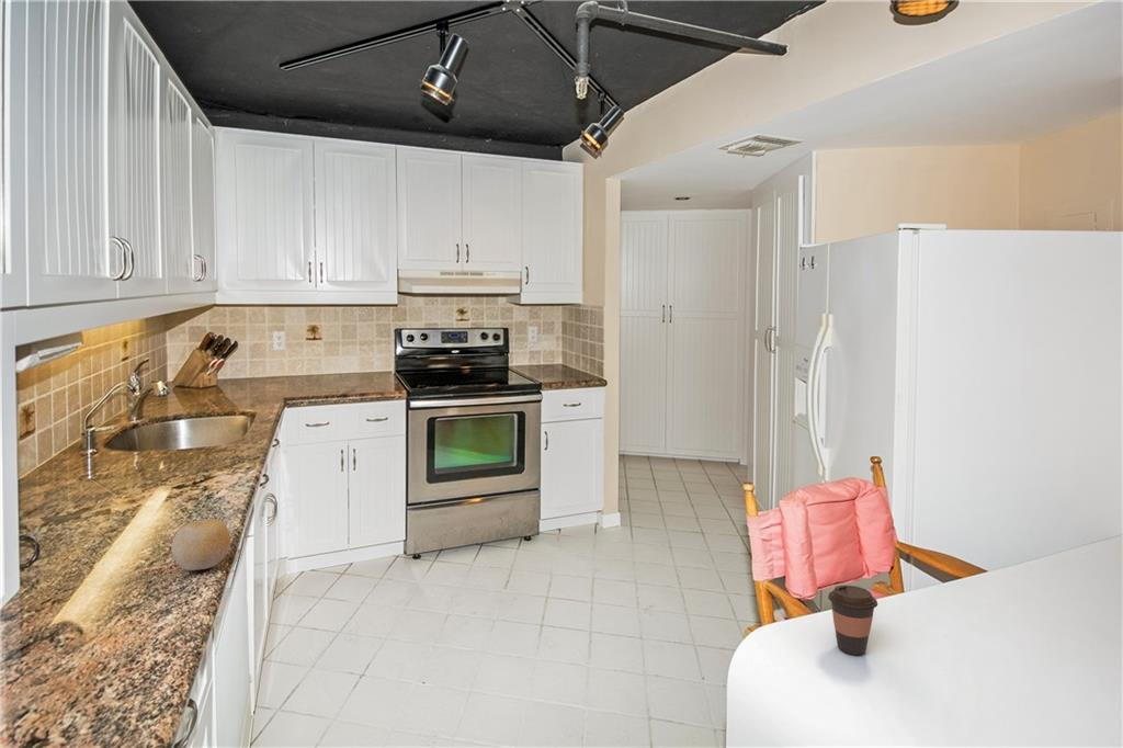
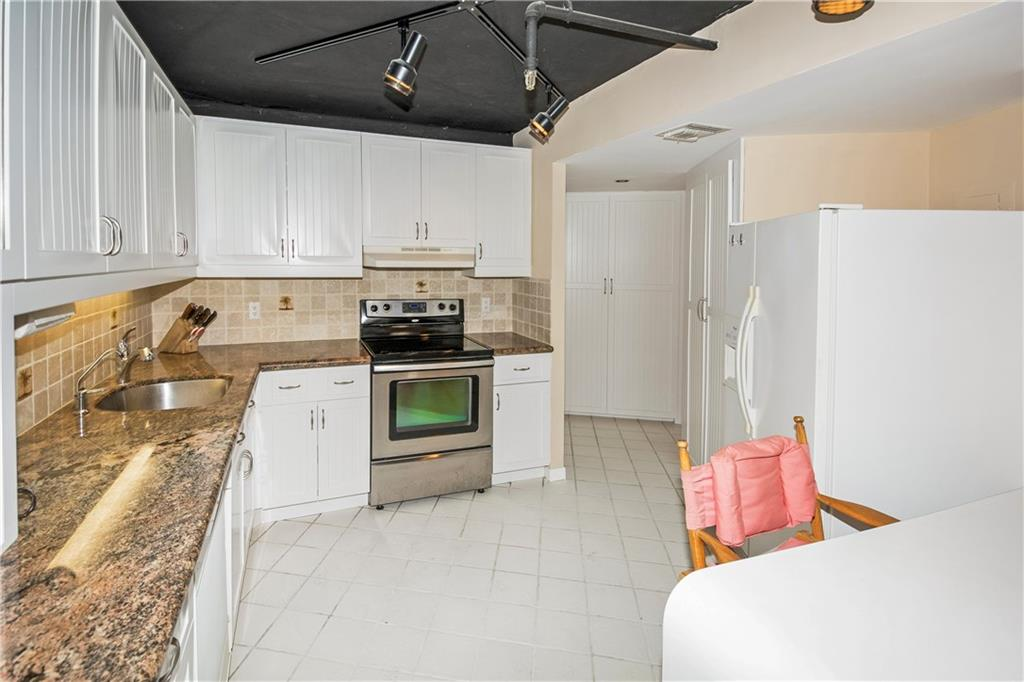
- coffee cup (852, 620)
- fruit (201, 544)
